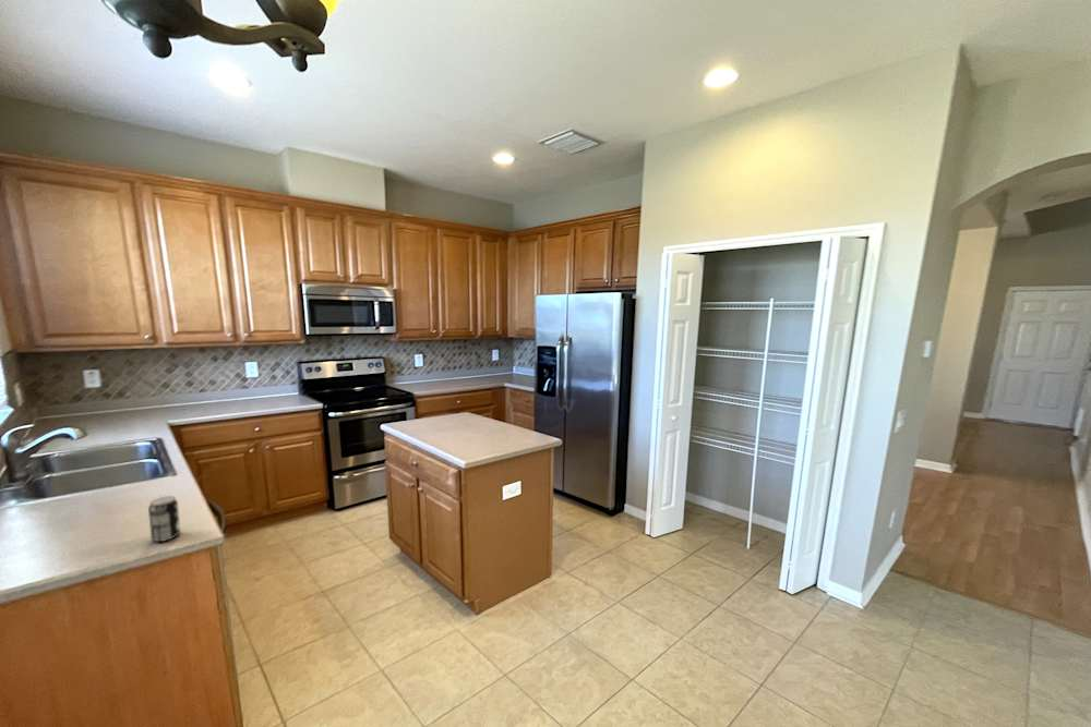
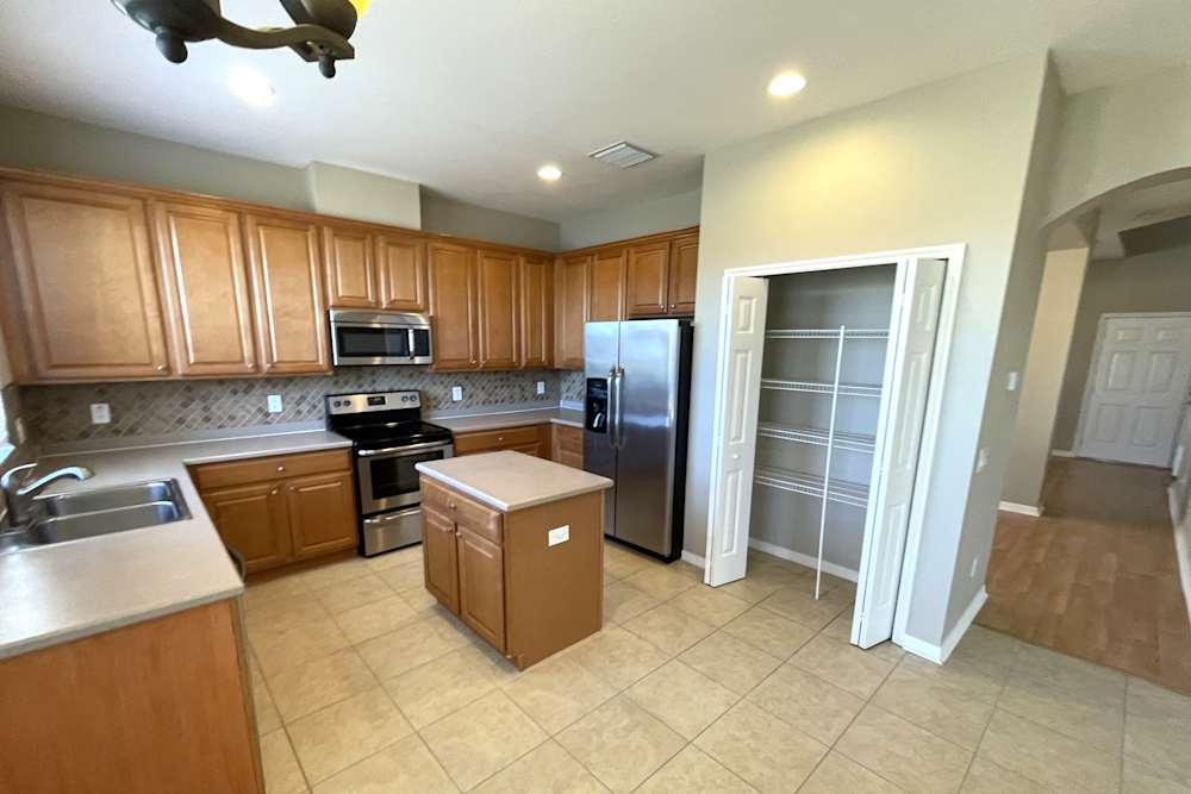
- beverage can (164, 518)
